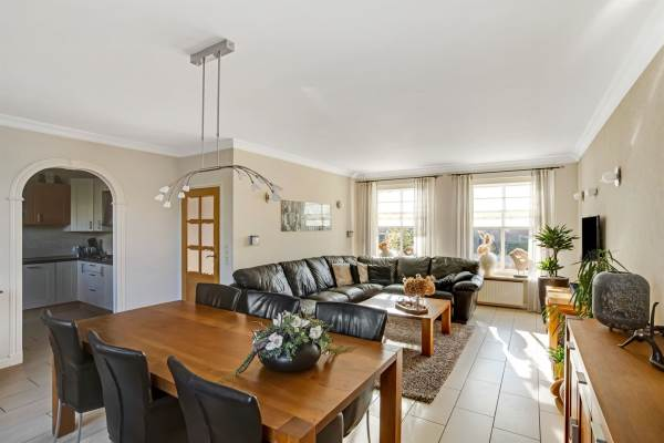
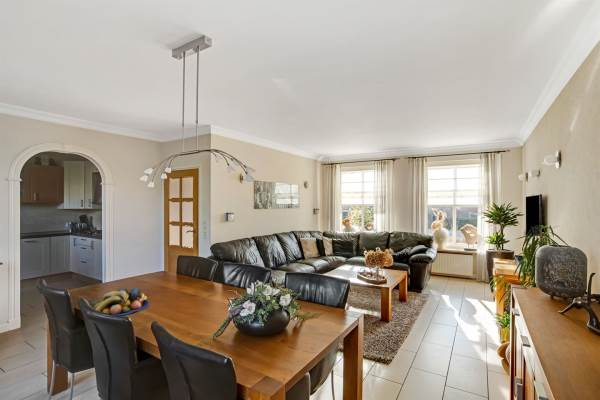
+ fruit bowl (120, 298)
